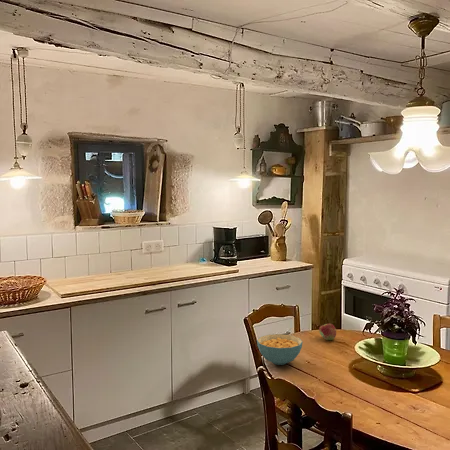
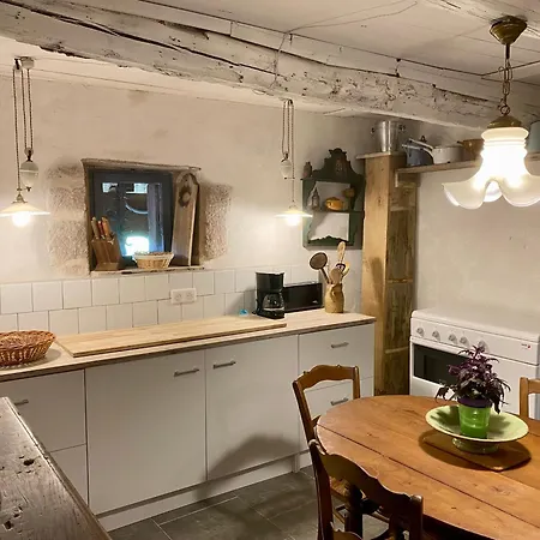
- fruit (327, 331)
- cereal bowl (279, 351)
